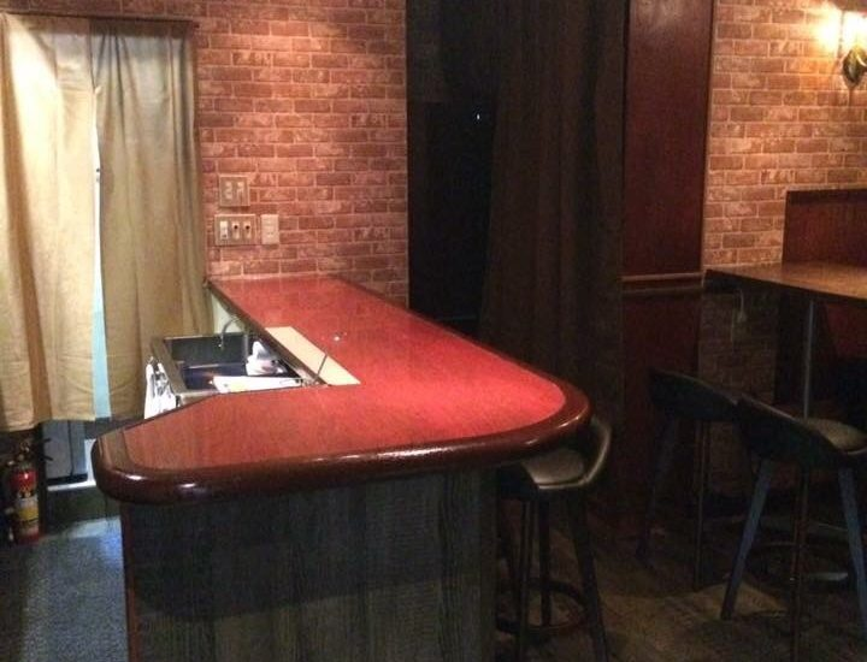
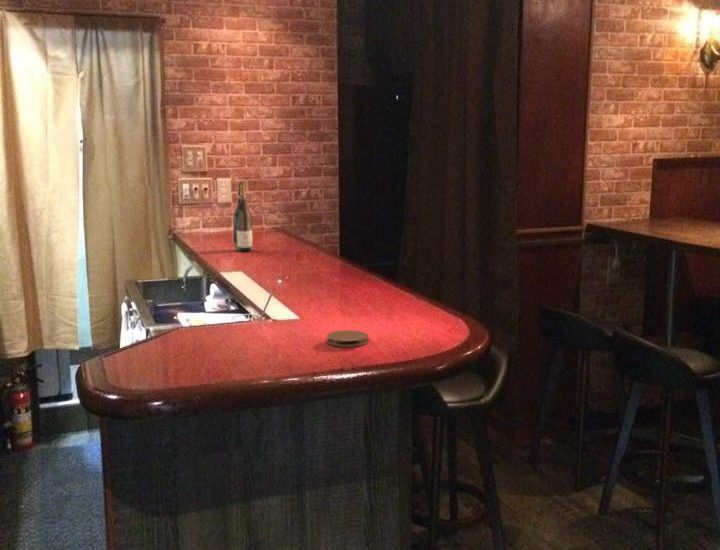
+ wine bottle (242, 216)
+ coaster (347, 338)
